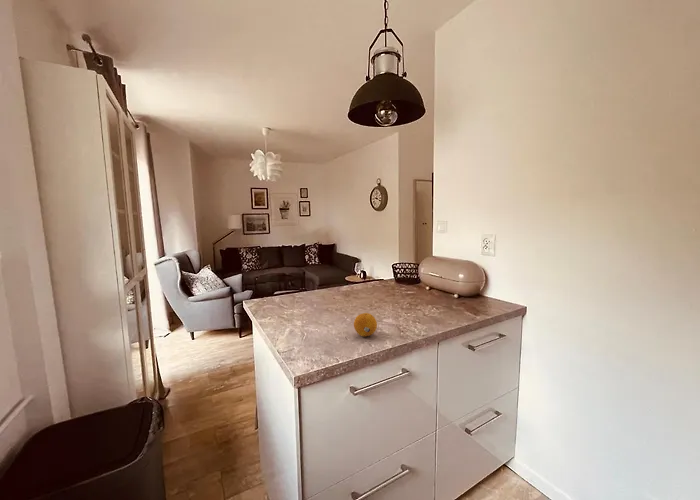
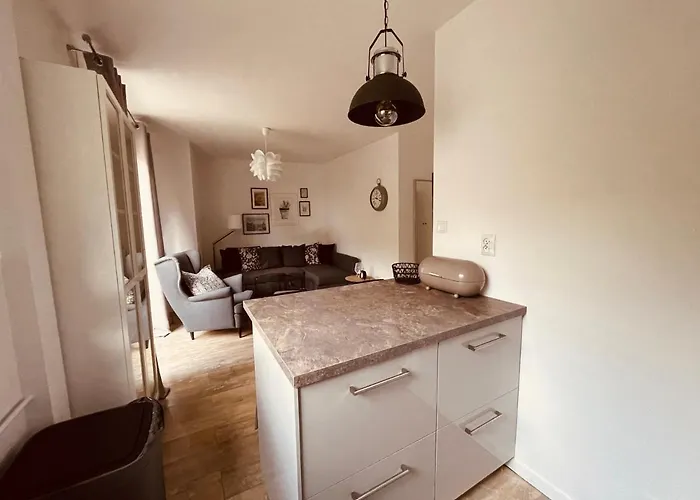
- fruit (365, 324)
